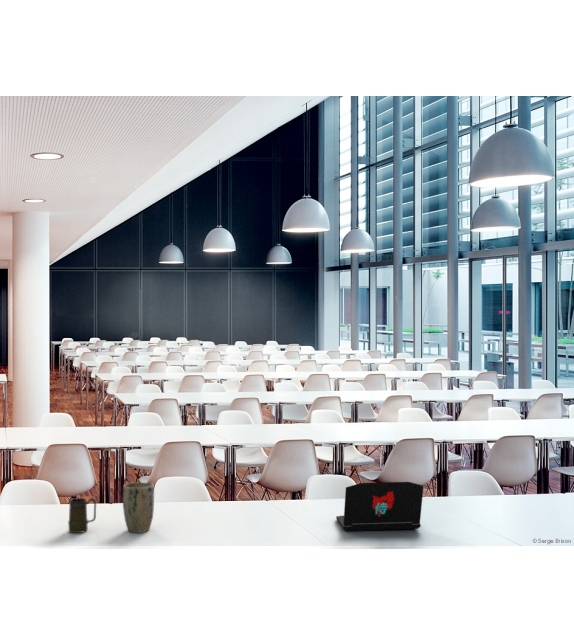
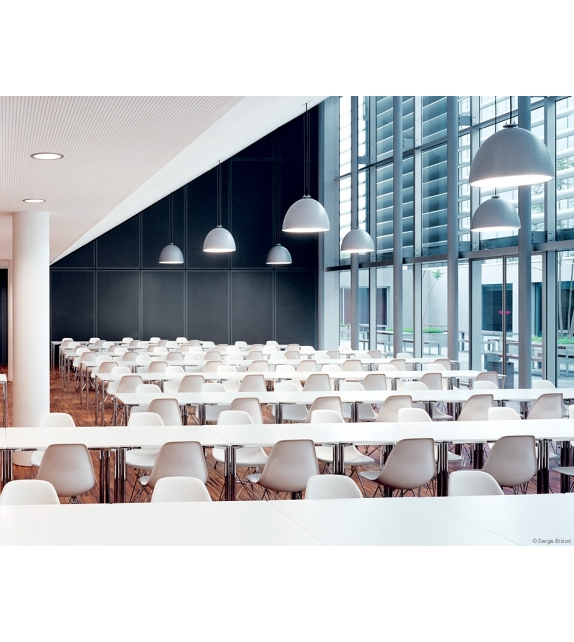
- laptop (378, 501)
- plant pot (138, 507)
- mug (82, 514)
